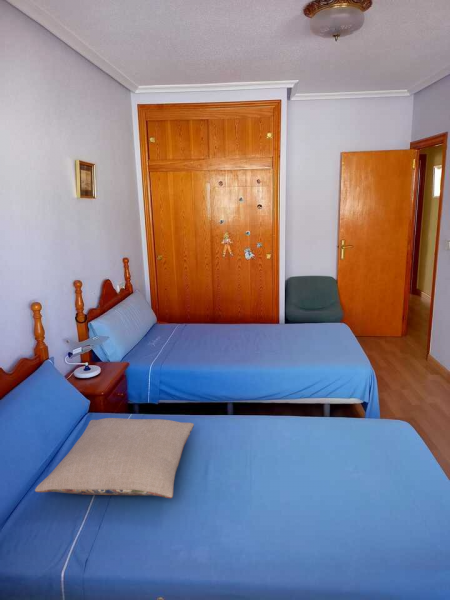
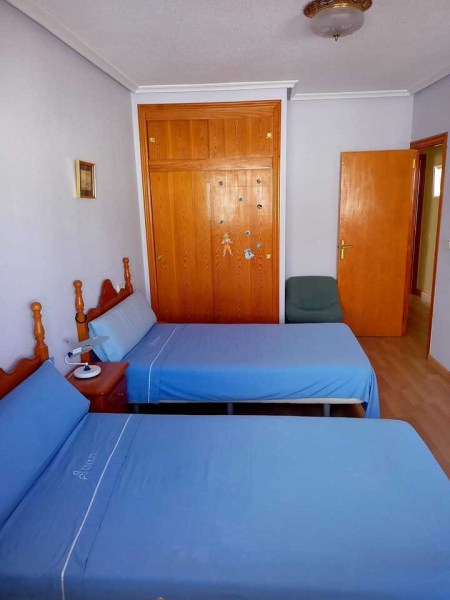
- pillow (125, 453)
